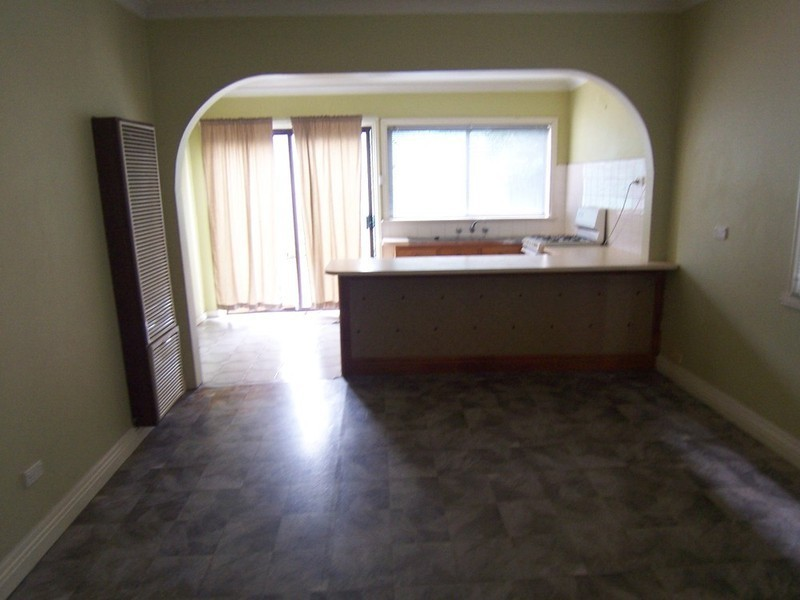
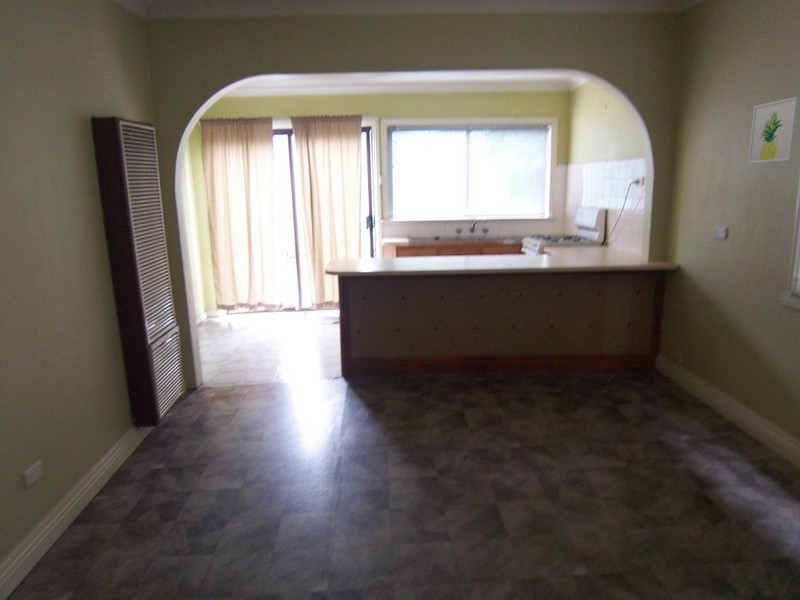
+ wall art (772, 132)
